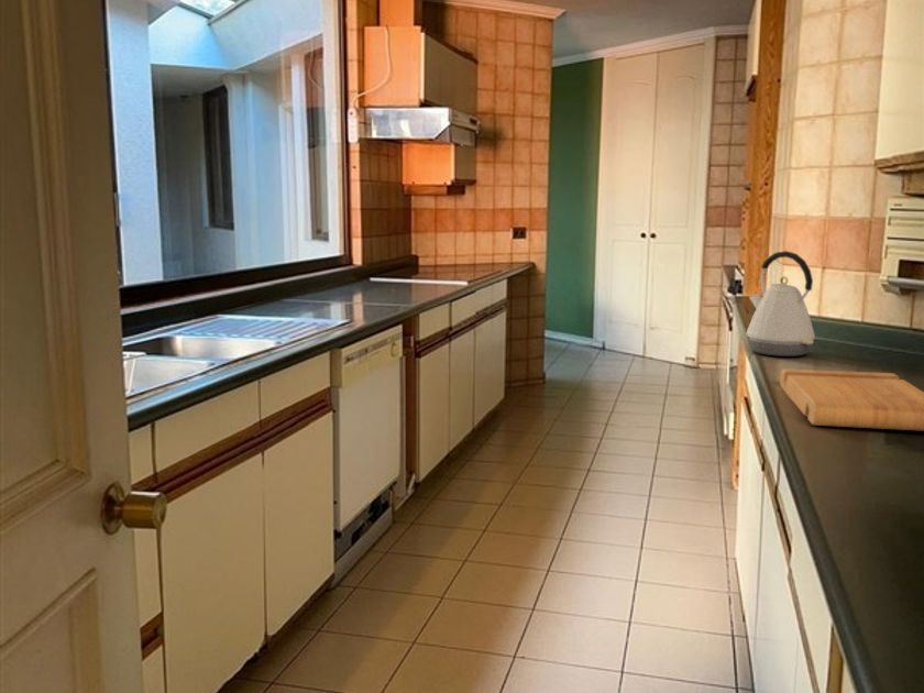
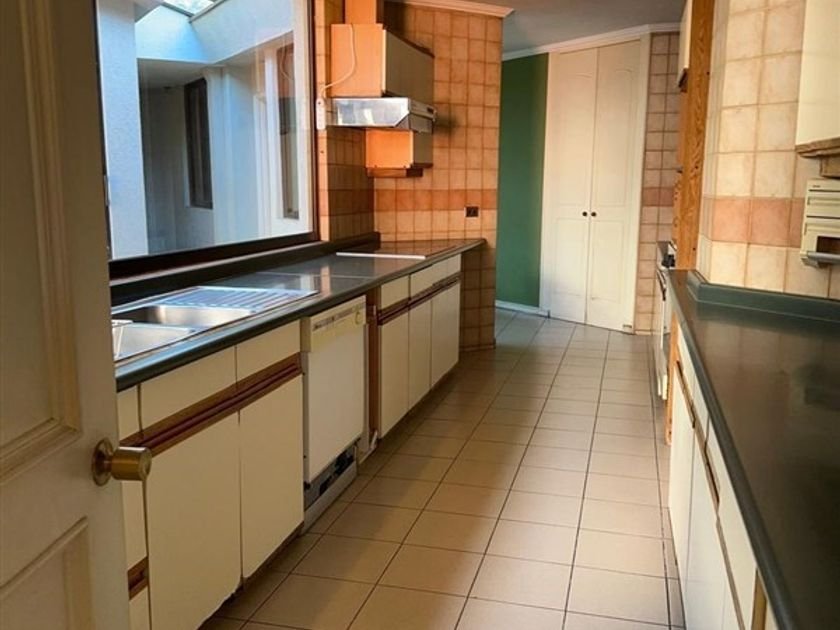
- kettle (780, 301)
- cutting board (856, 396)
